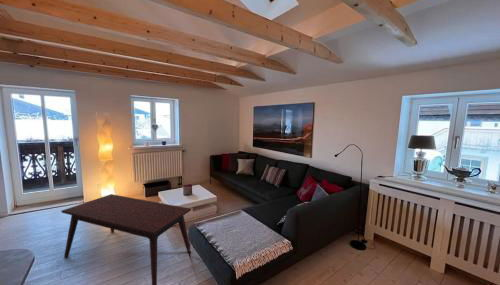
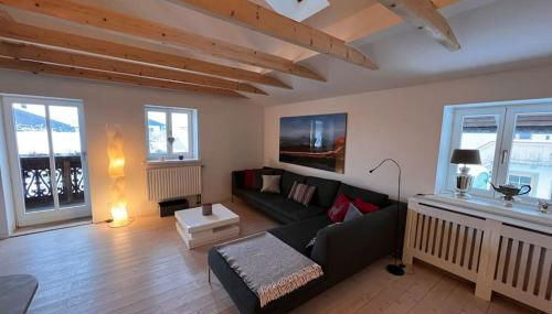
- coffee table (128, 232)
